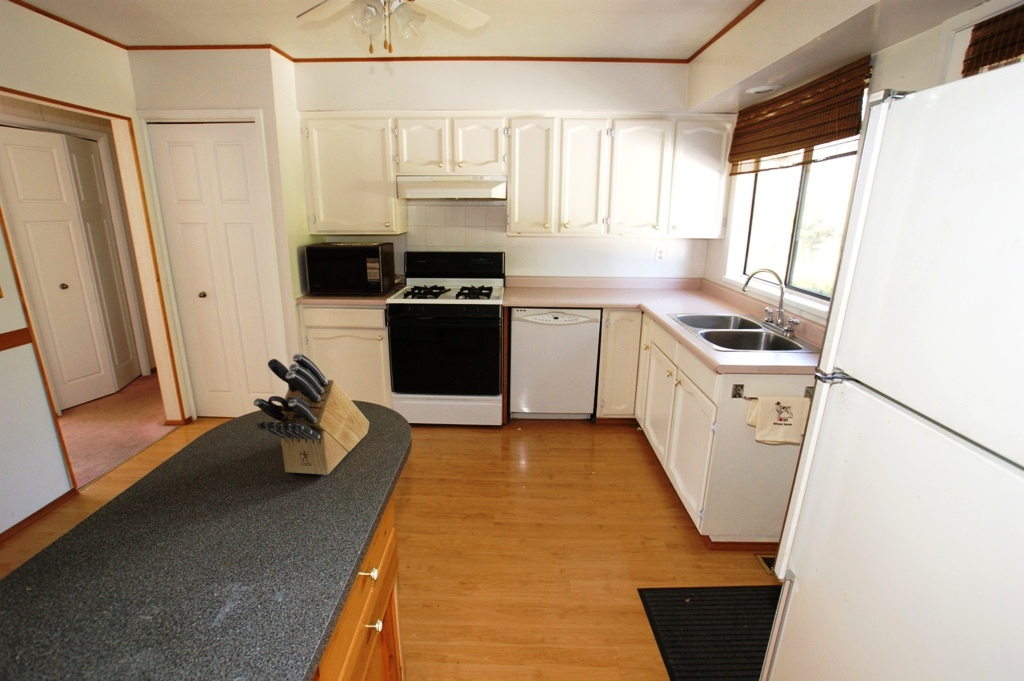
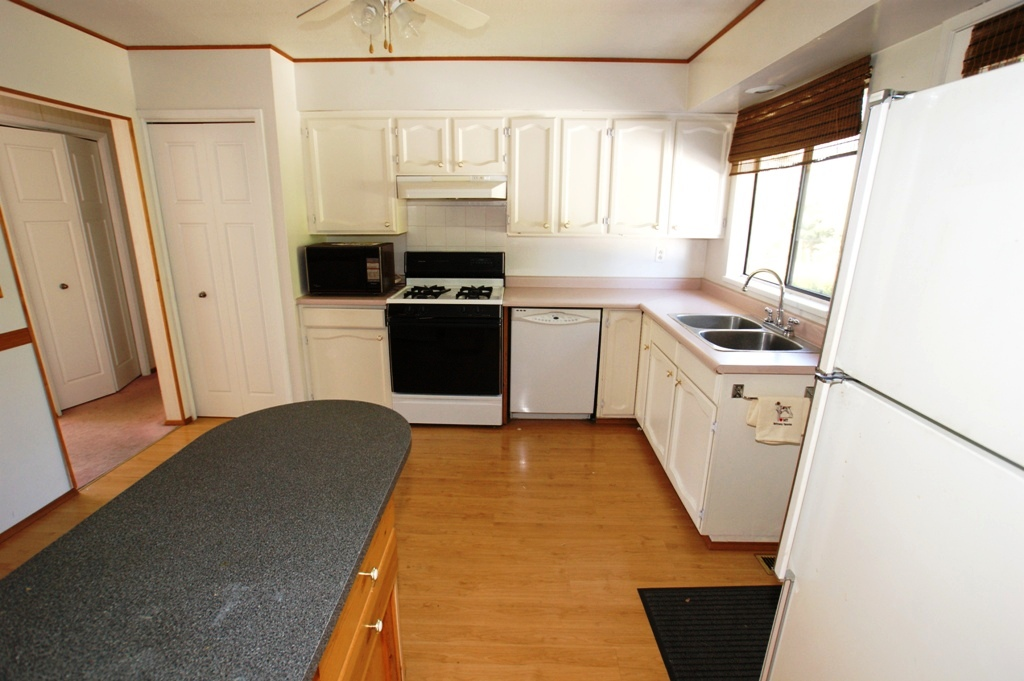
- knife block (317, 402)
